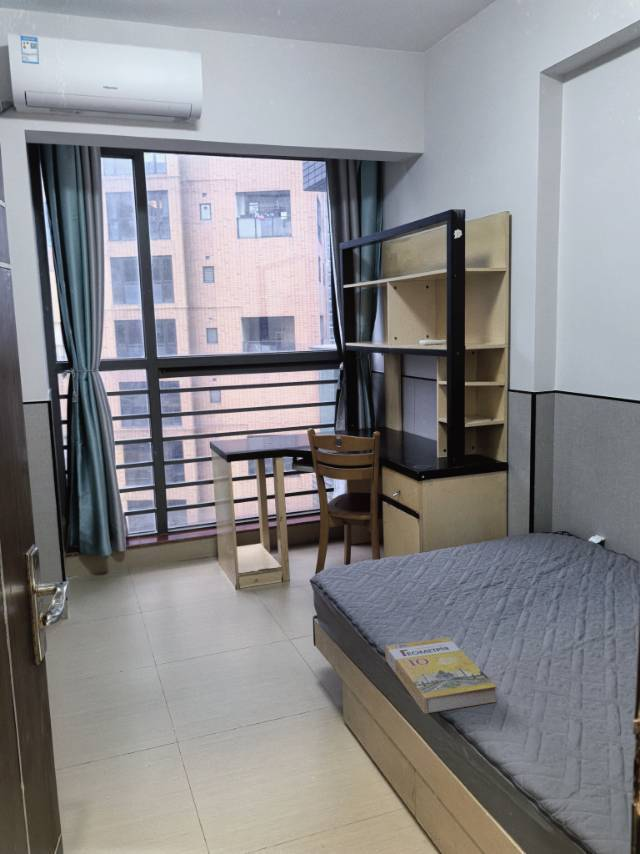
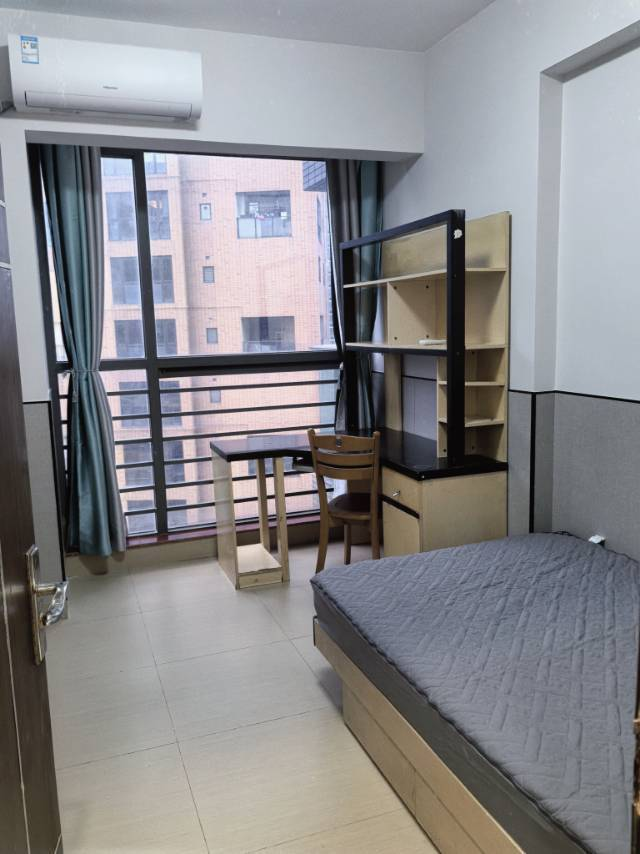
- book (437, 672)
